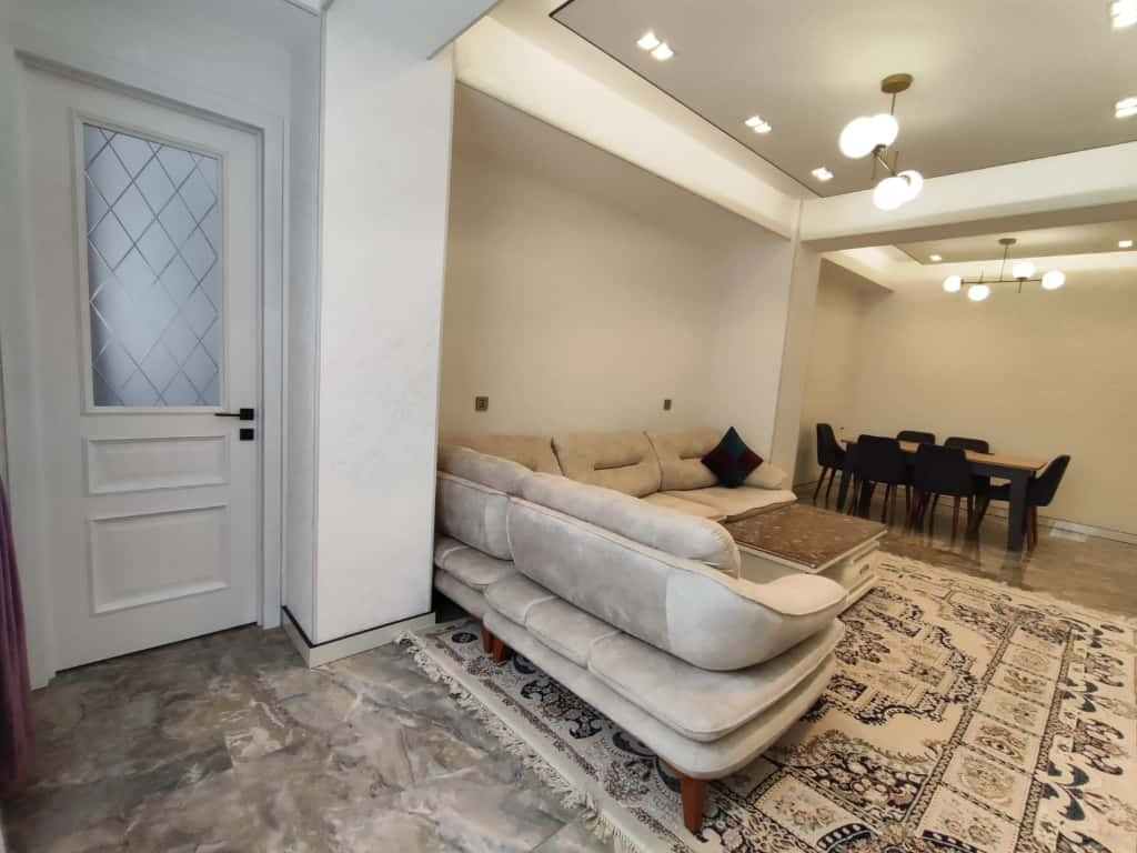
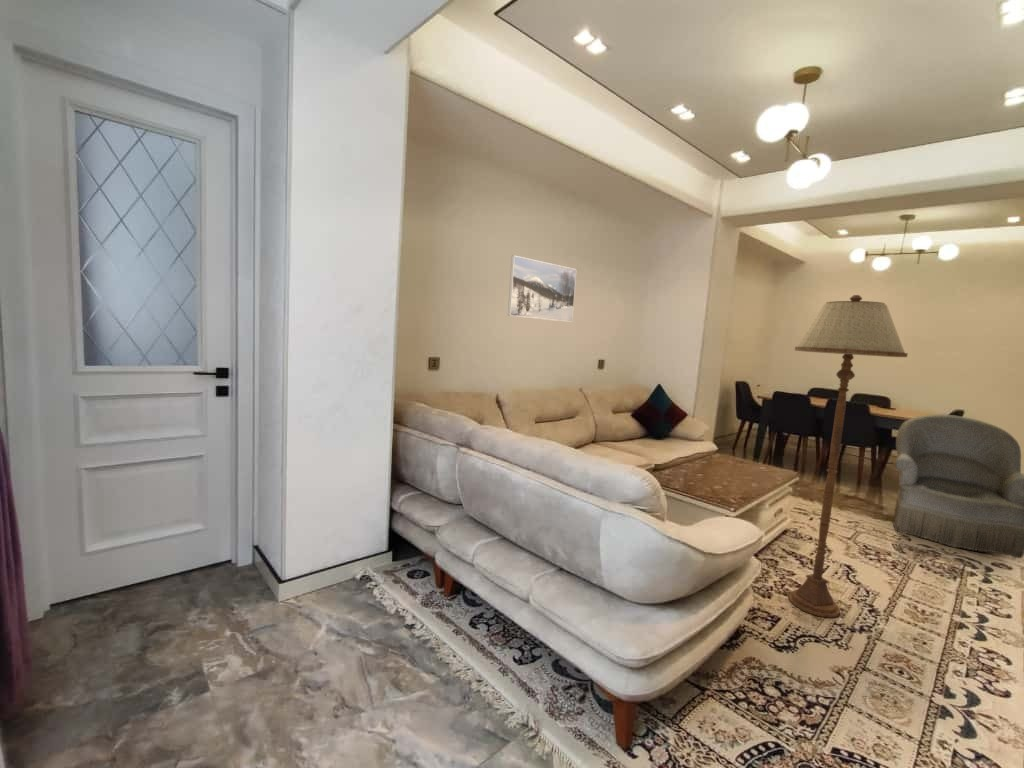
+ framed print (544, 291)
+ armchair (957, 477)
+ floor lamp (833, 454)
